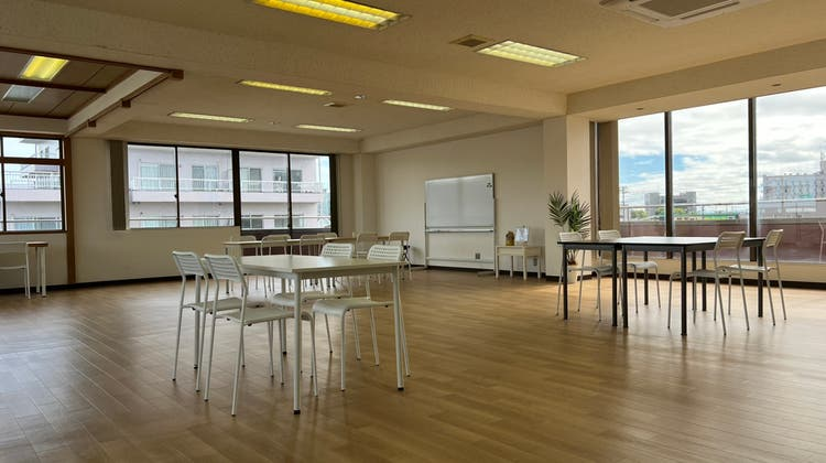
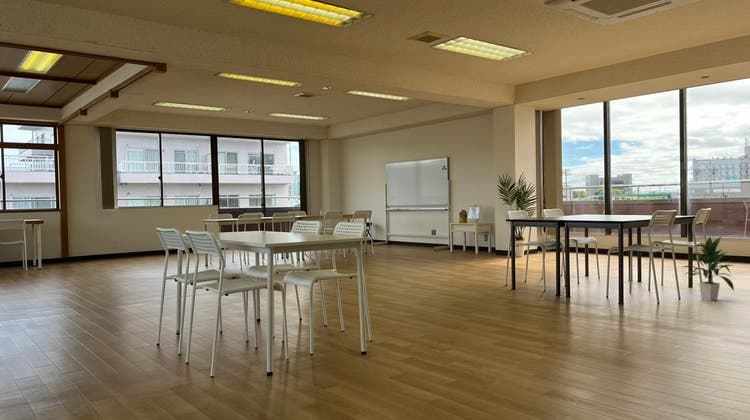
+ indoor plant (710, 268)
